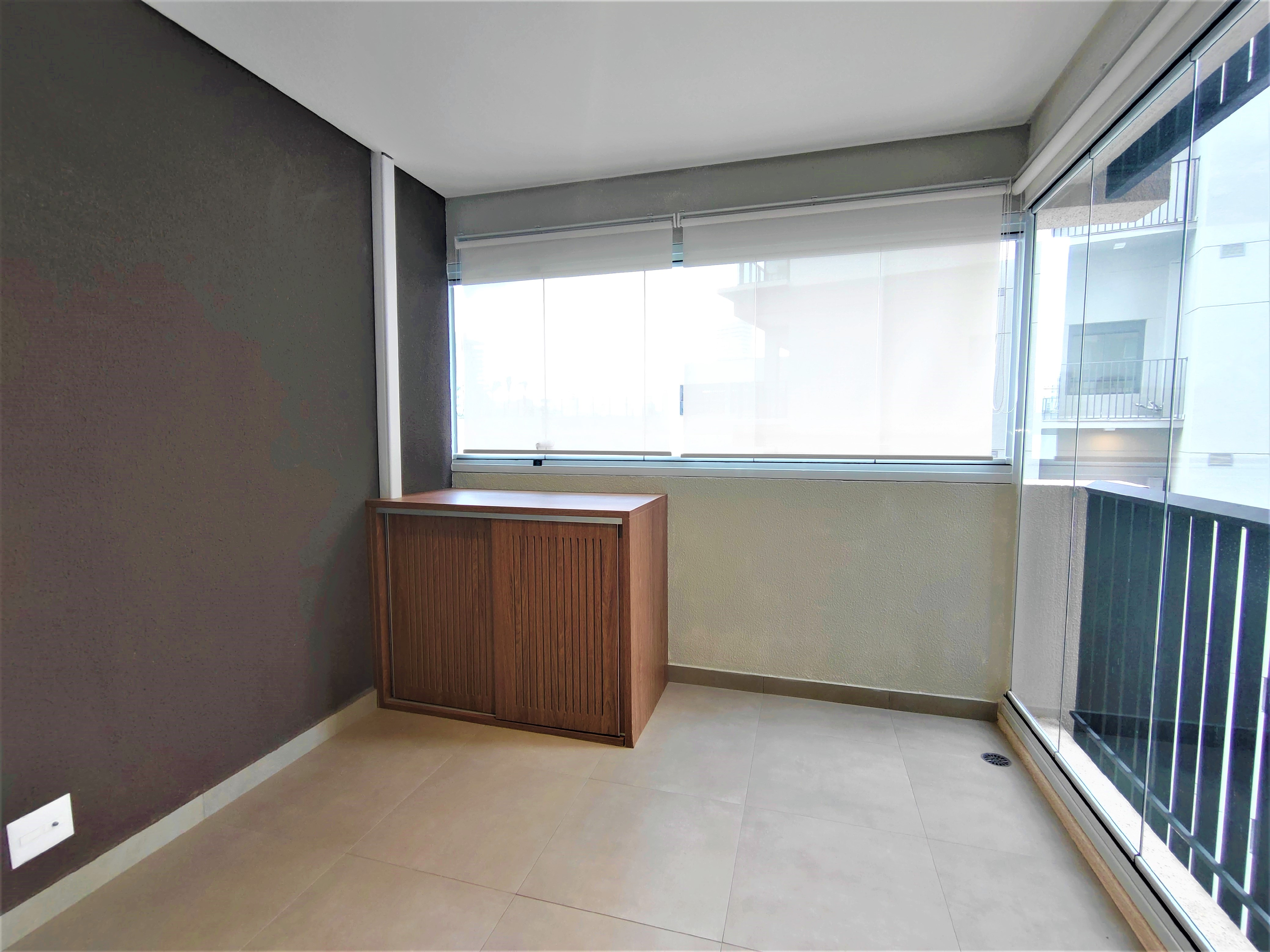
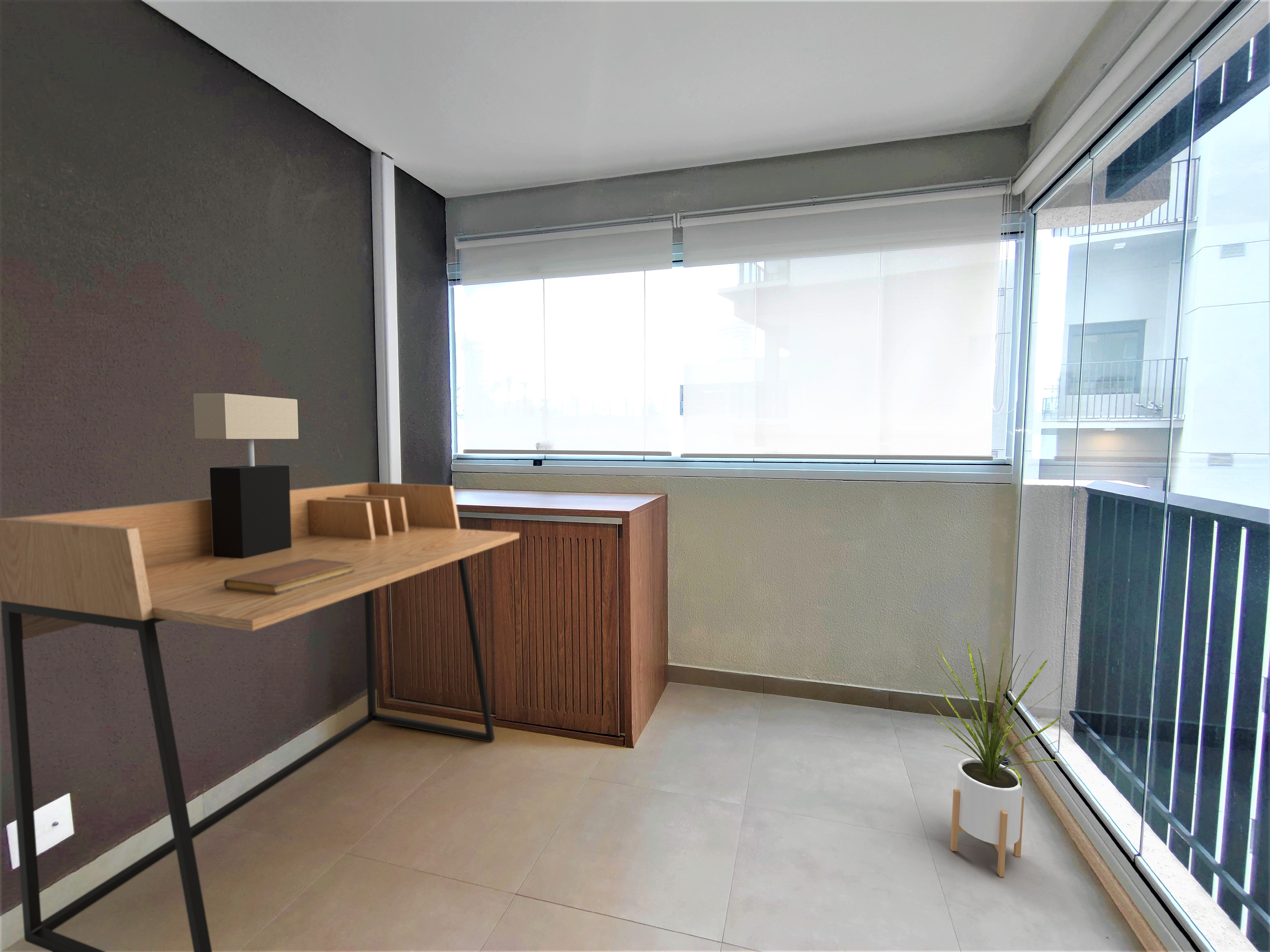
+ desk (366, 659)
+ house plant (991, 747)
+ notebook (293, 574)
+ table lamp (251, 474)
